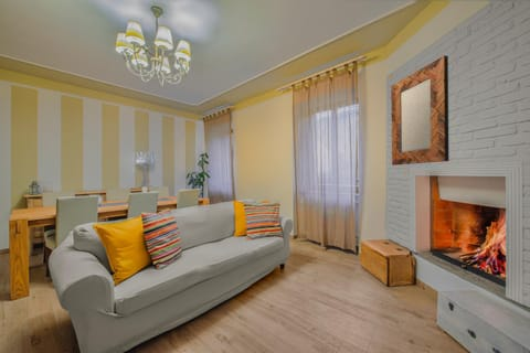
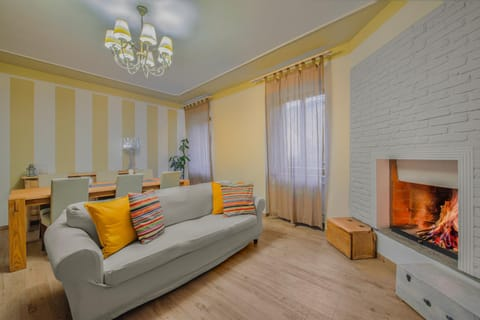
- home mirror (415, 118)
